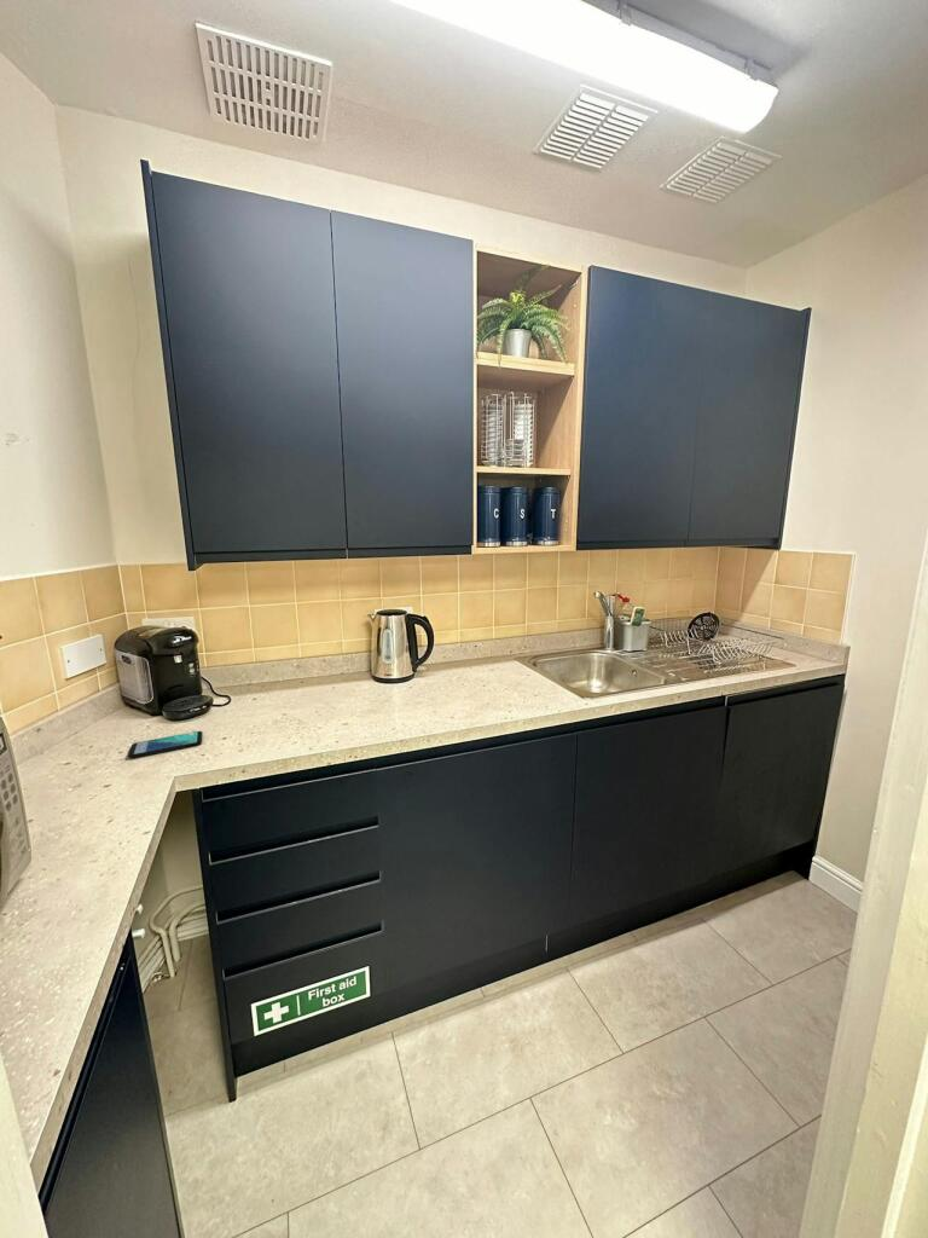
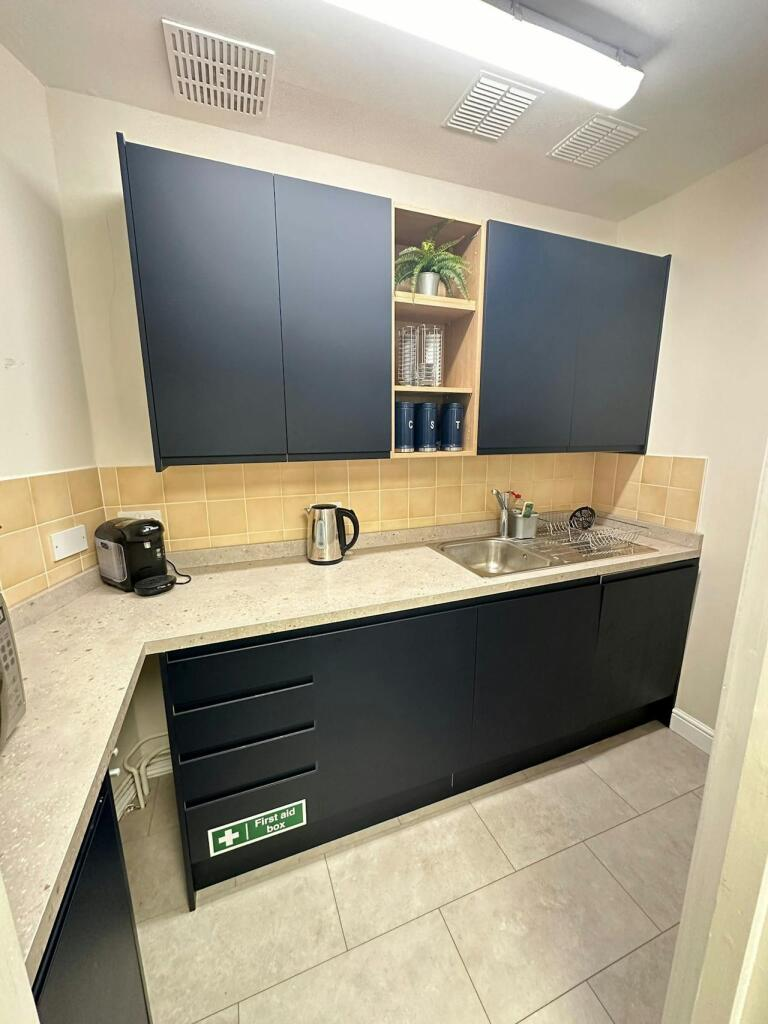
- smartphone (167, 744)
